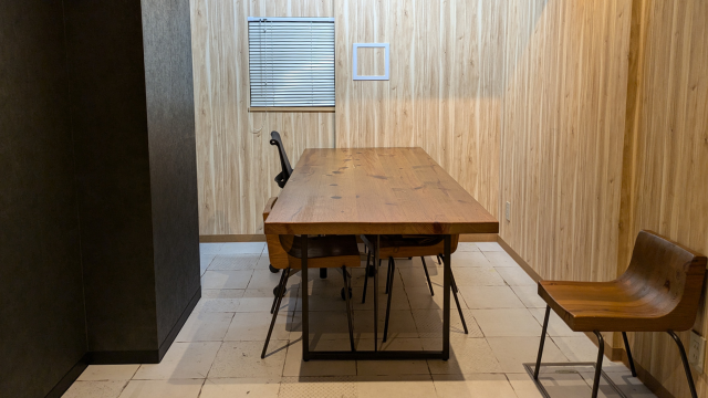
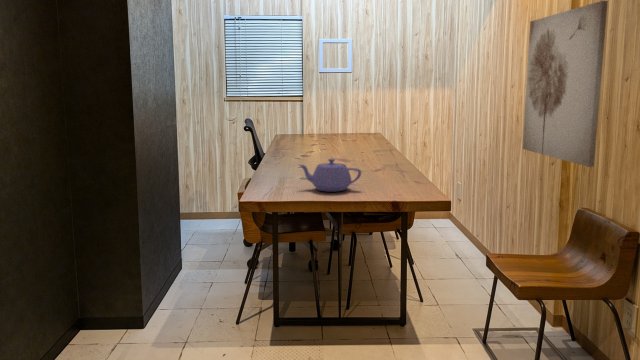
+ wall art (558, 86)
+ teapot (329, 174)
